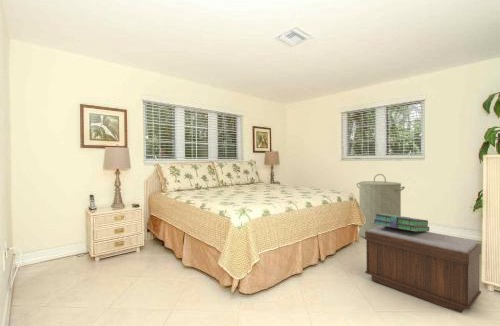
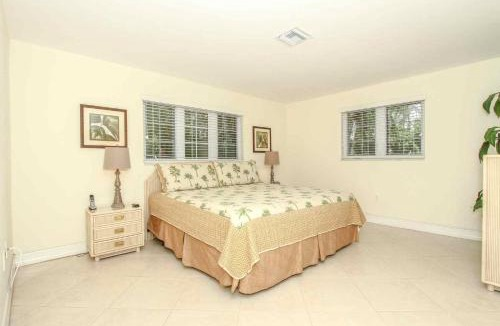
- laundry hamper (379, 205)
- bench (418, 261)
- stack of books (400, 224)
